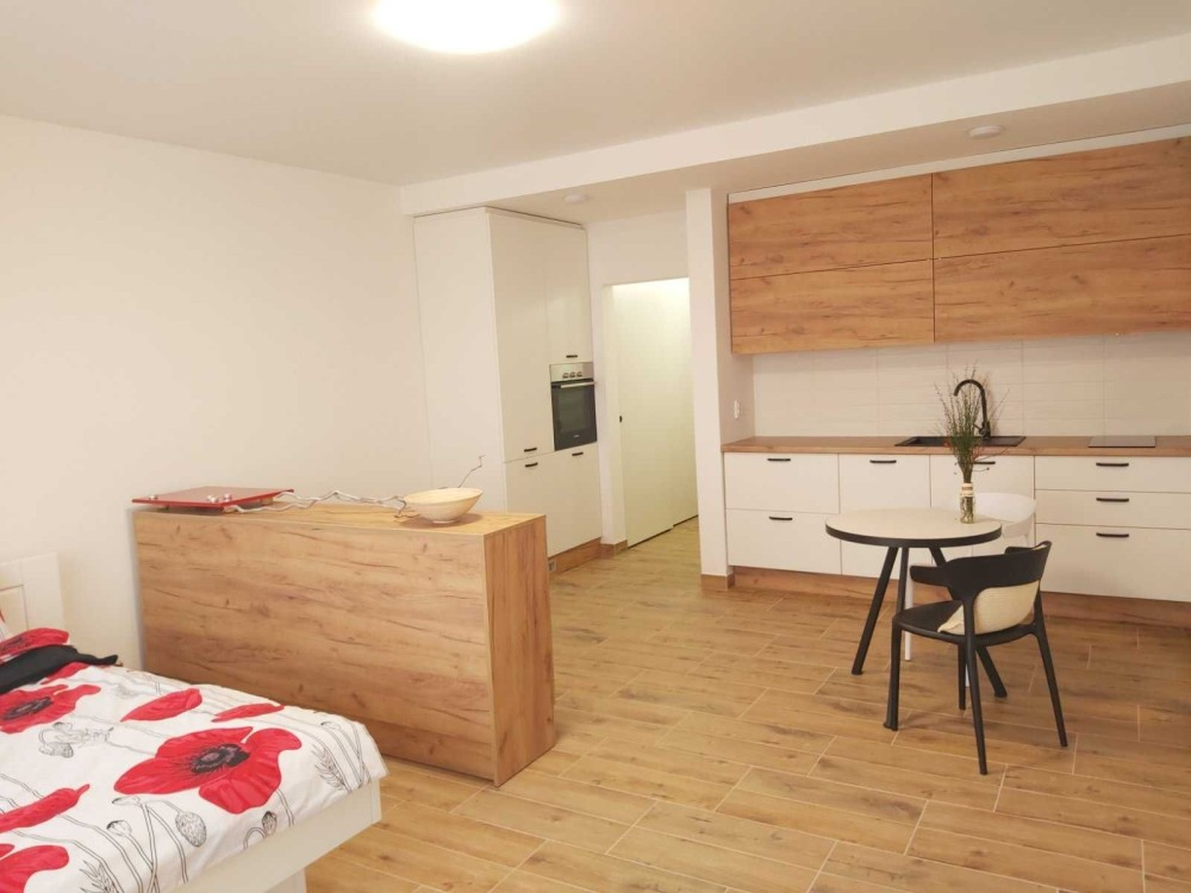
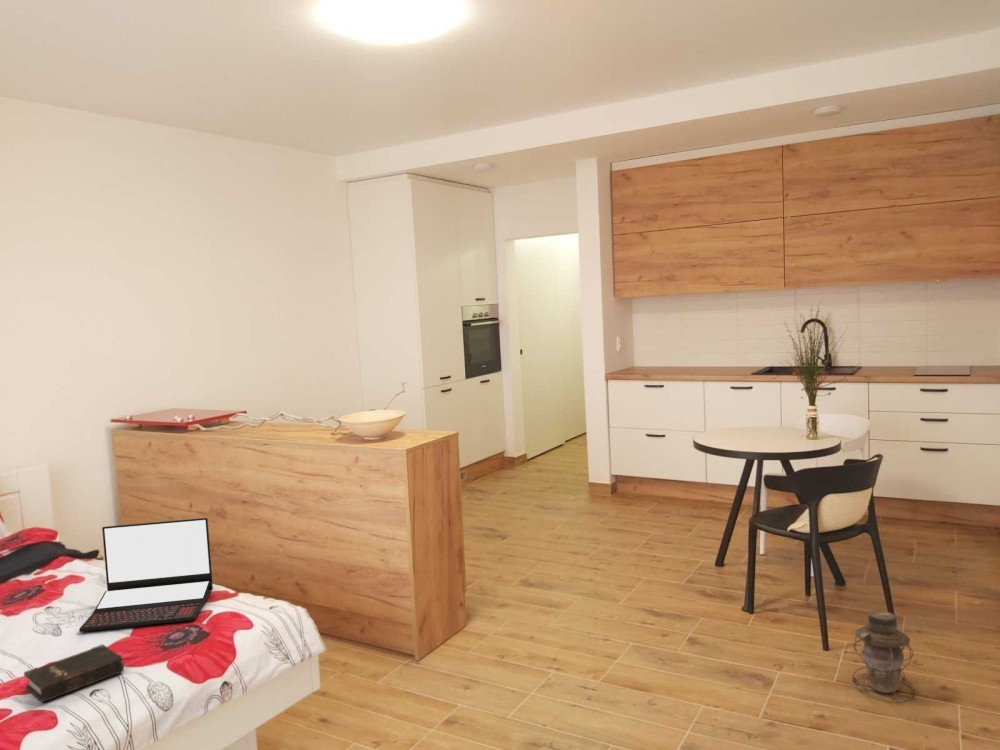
+ lantern (881, 651)
+ hardback book (74, 672)
+ laptop (146, 572)
